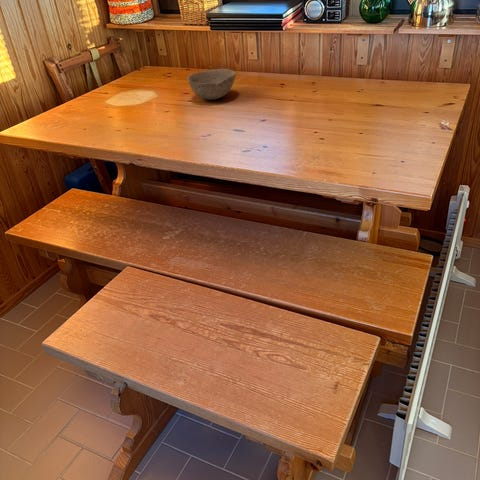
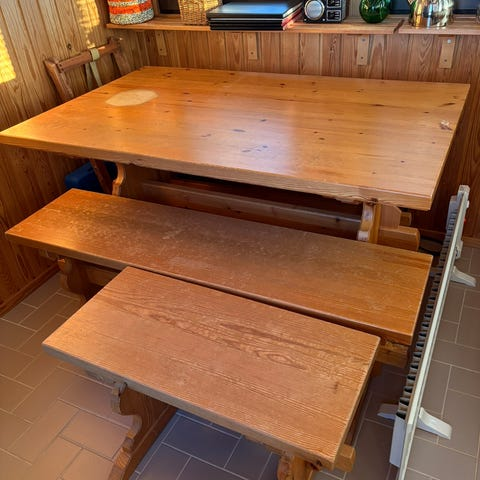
- bowl (212, 86)
